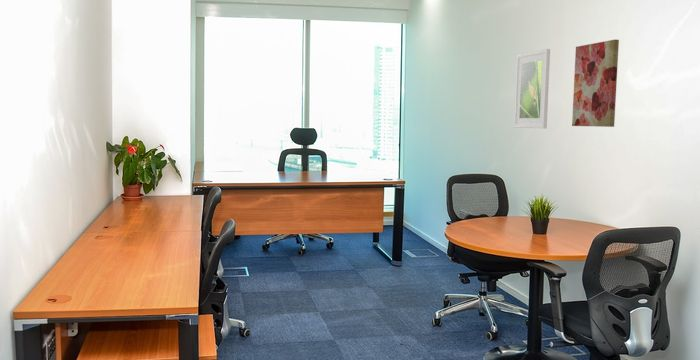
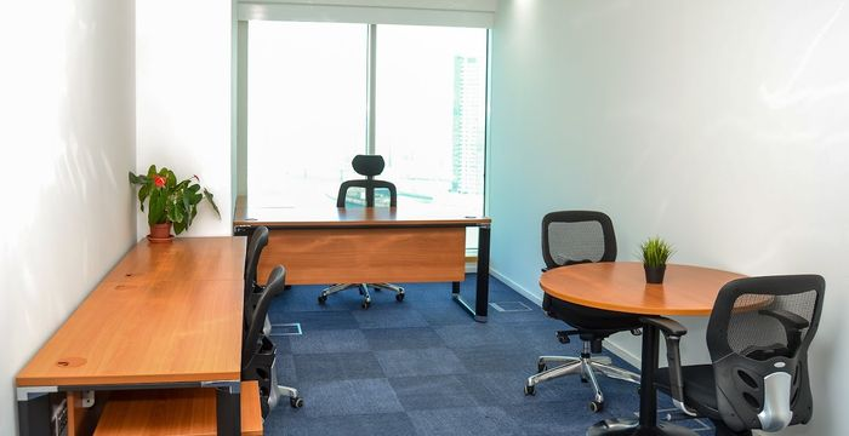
- wall art (594, 85)
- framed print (531, 90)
